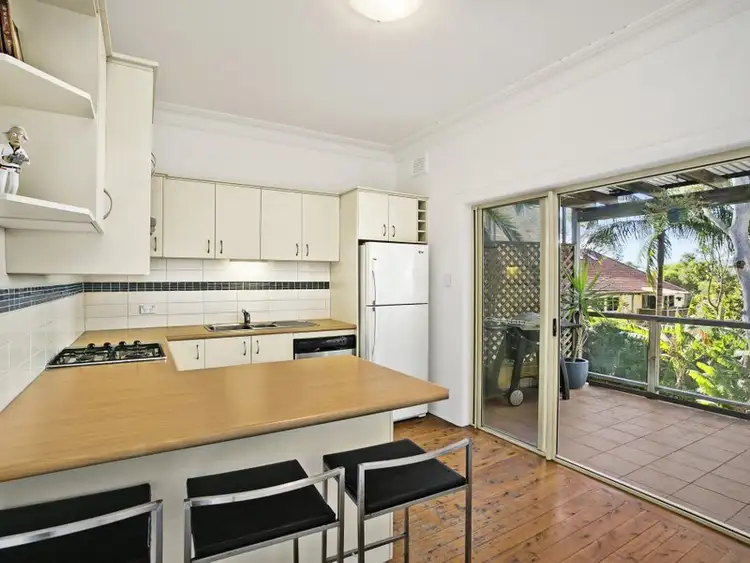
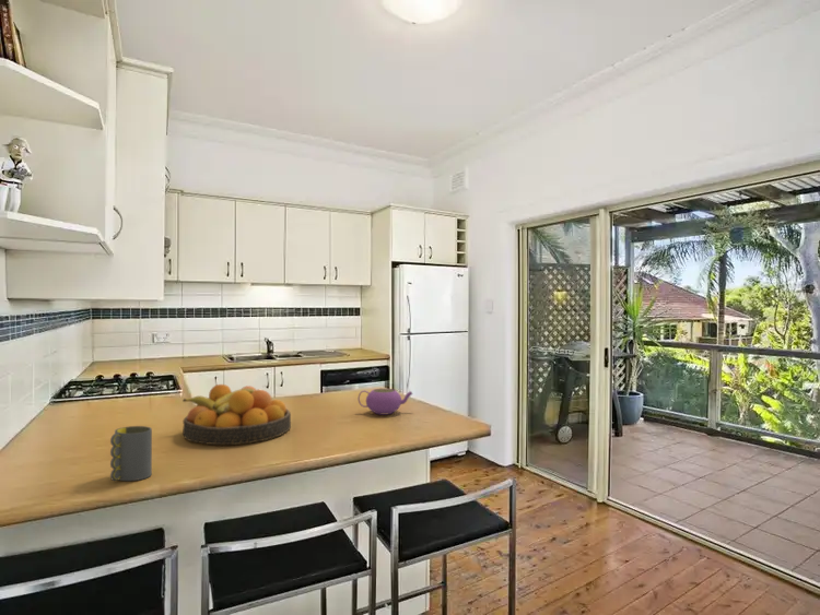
+ mug (129, 453)
+ teapot (385, 401)
+ fruit bowl (238, 409)
